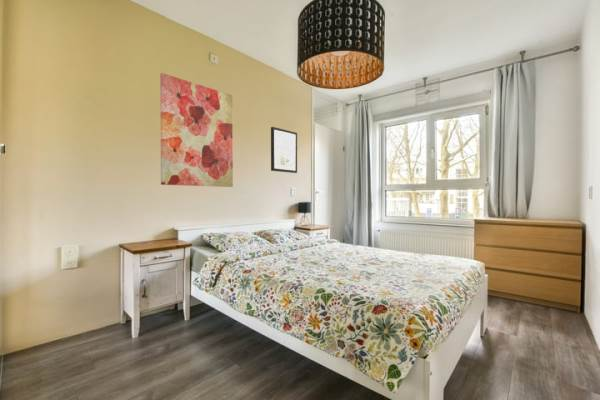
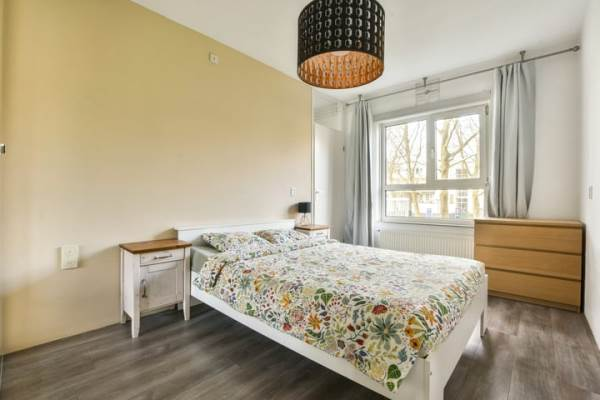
- wall art (284, 151)
- wall art (200, 135)
